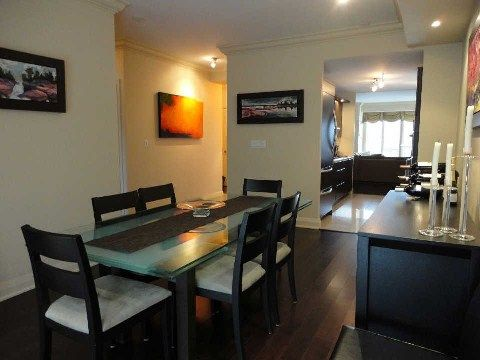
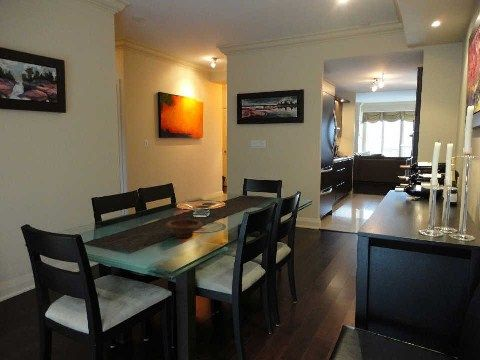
+ bowl (184, 229)
